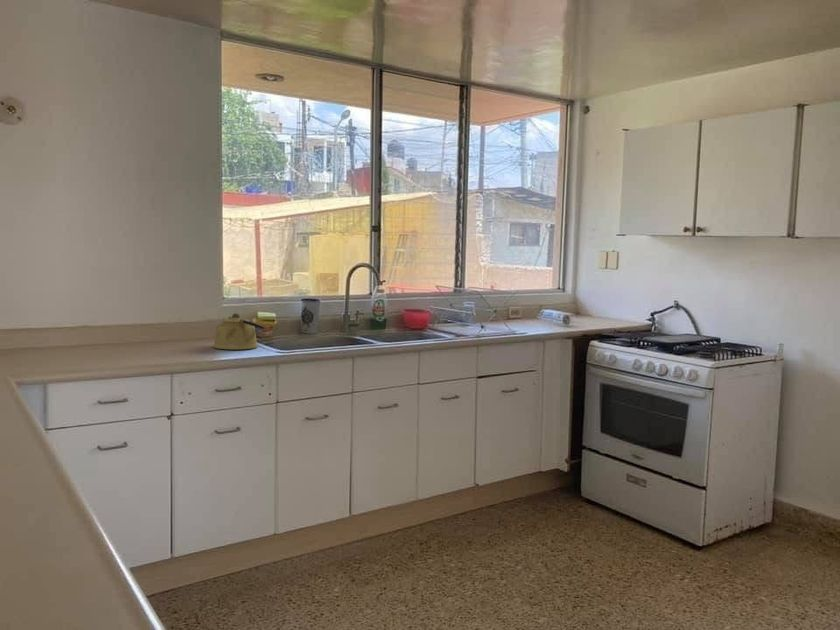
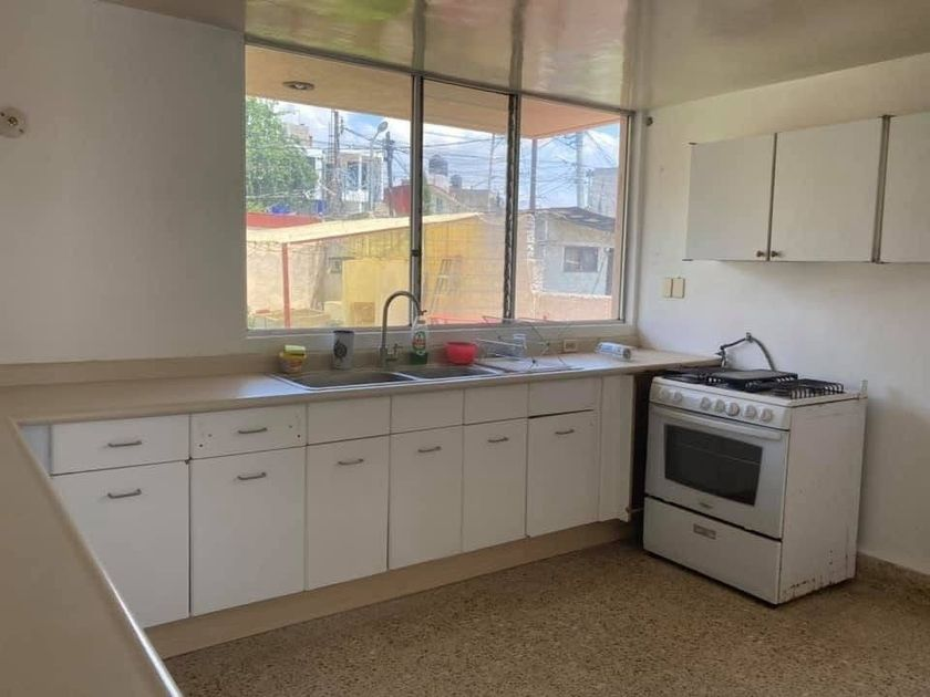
- kettle (234, 329)
